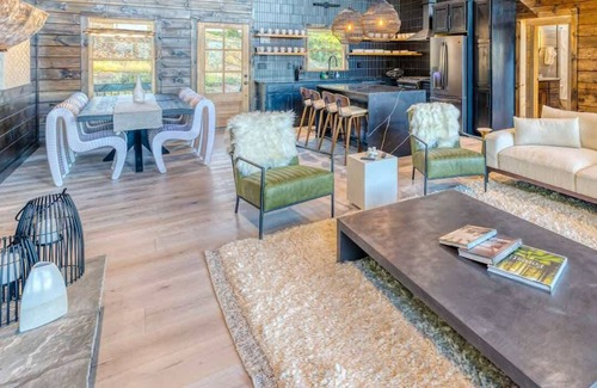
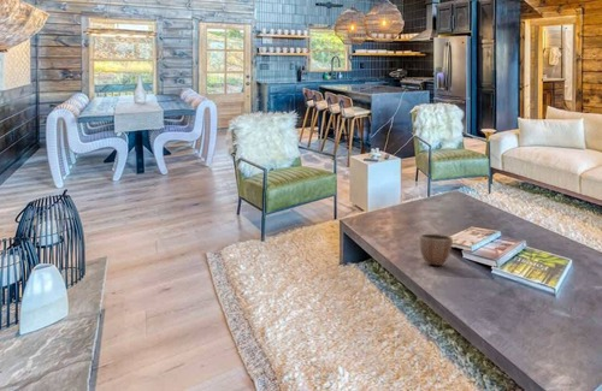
+ decorative bowl (435, 250)
